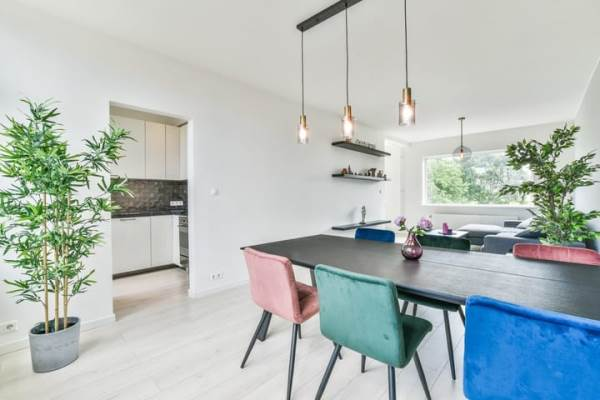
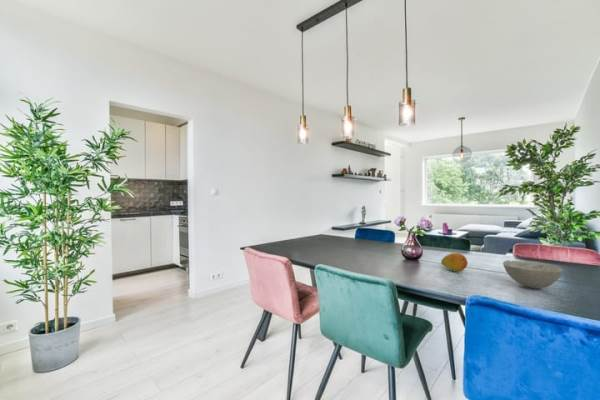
+ fruit (454, 261)
+ bowl (531, 276)
